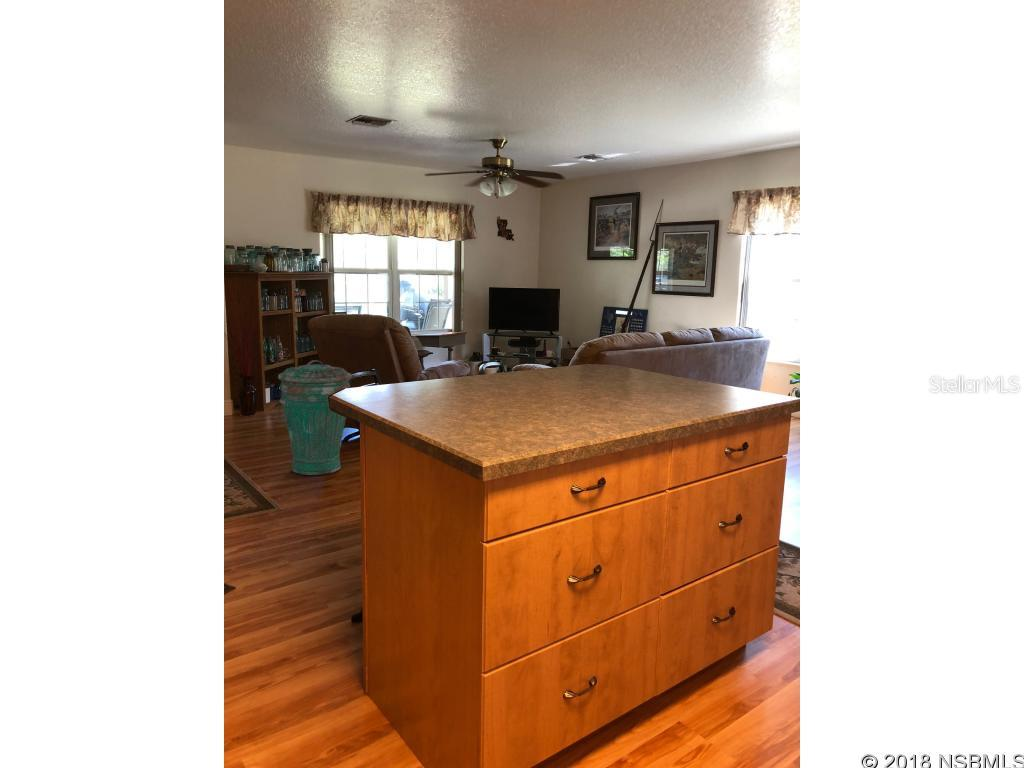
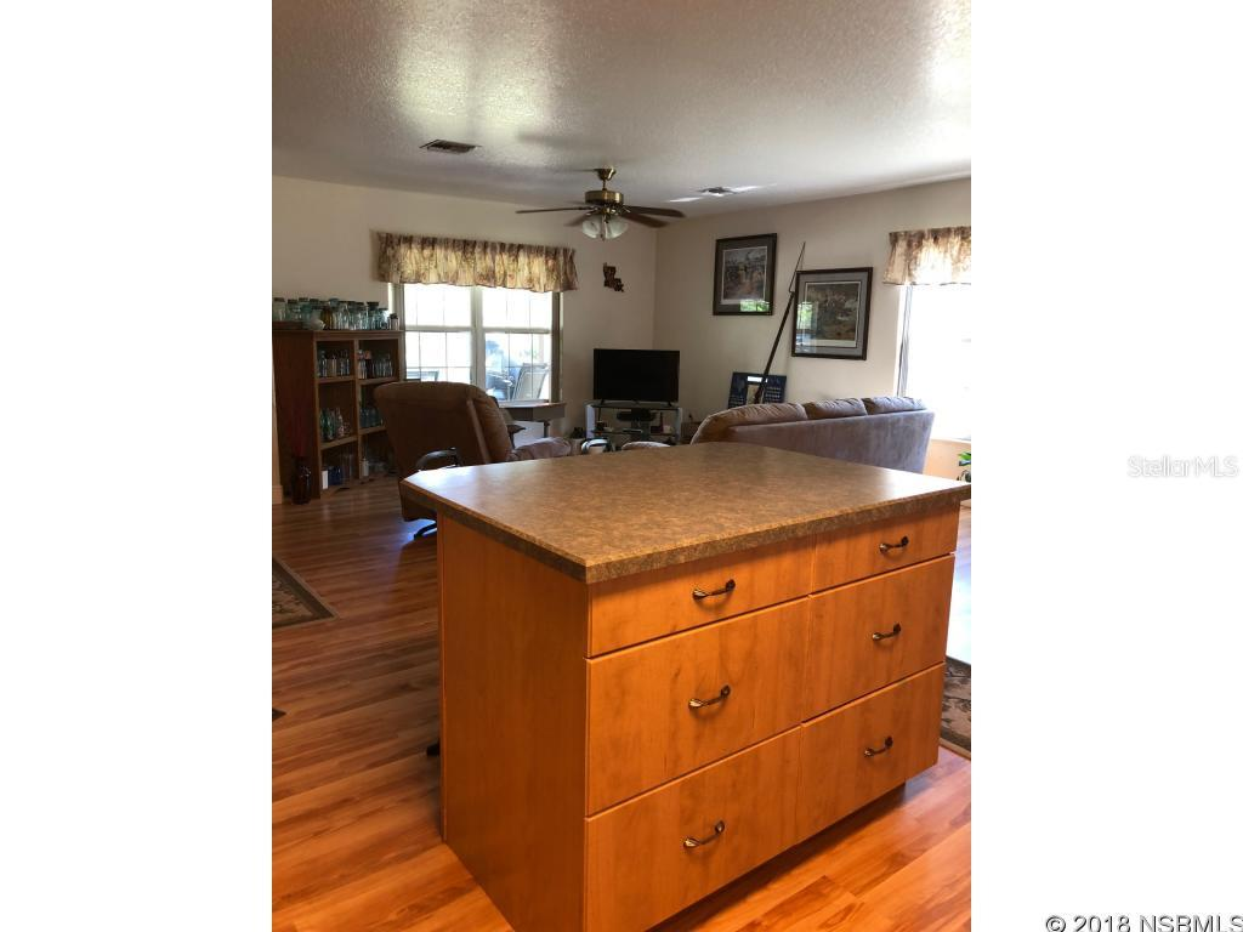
- trash can (315, 415)
